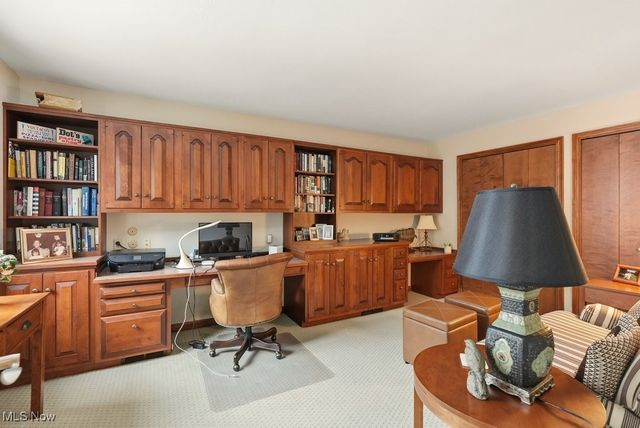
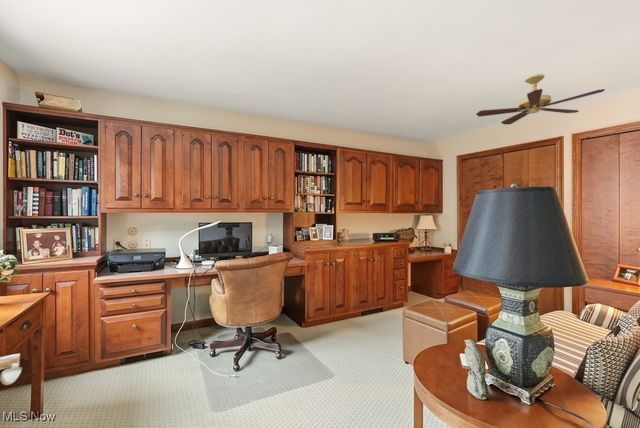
+ ceiling fan (533, 93)
